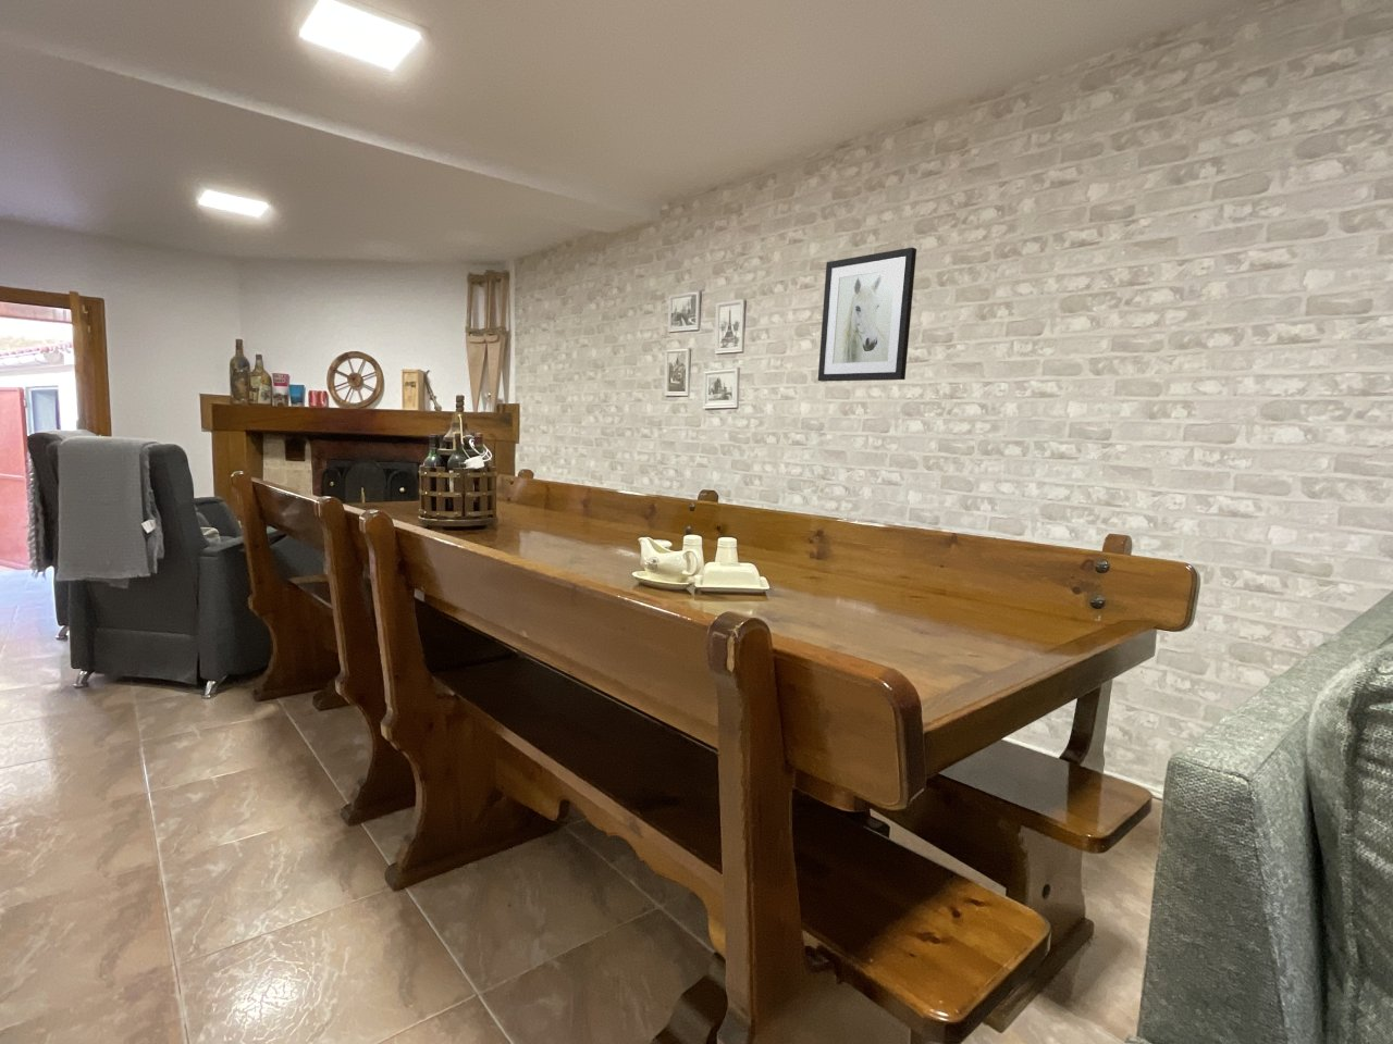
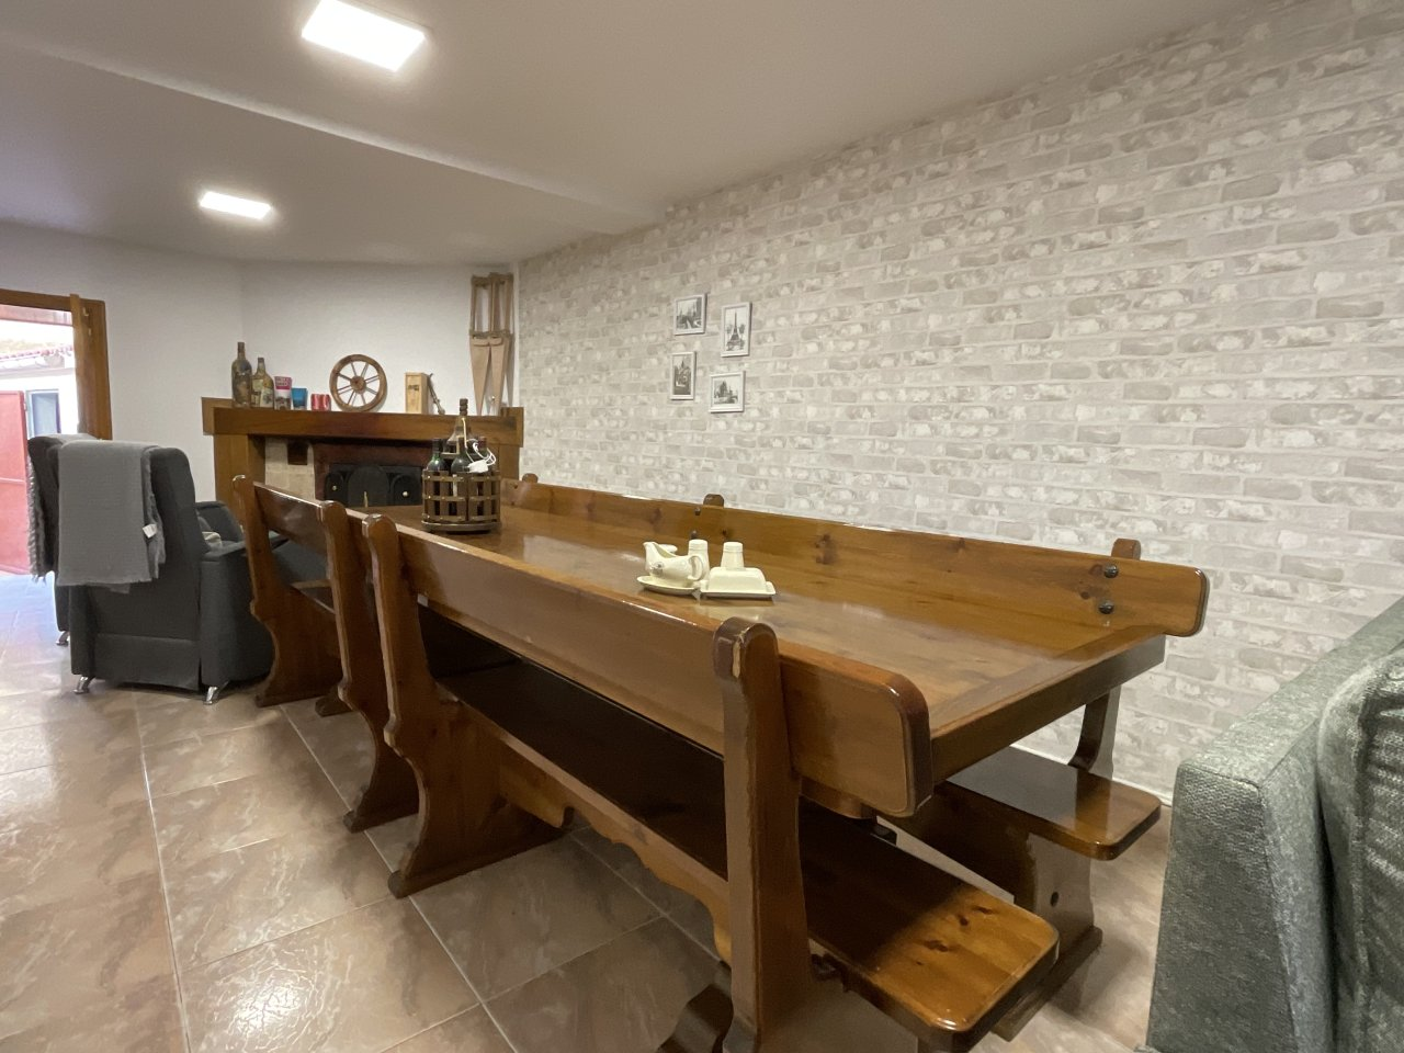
- wall art (864, 319)
